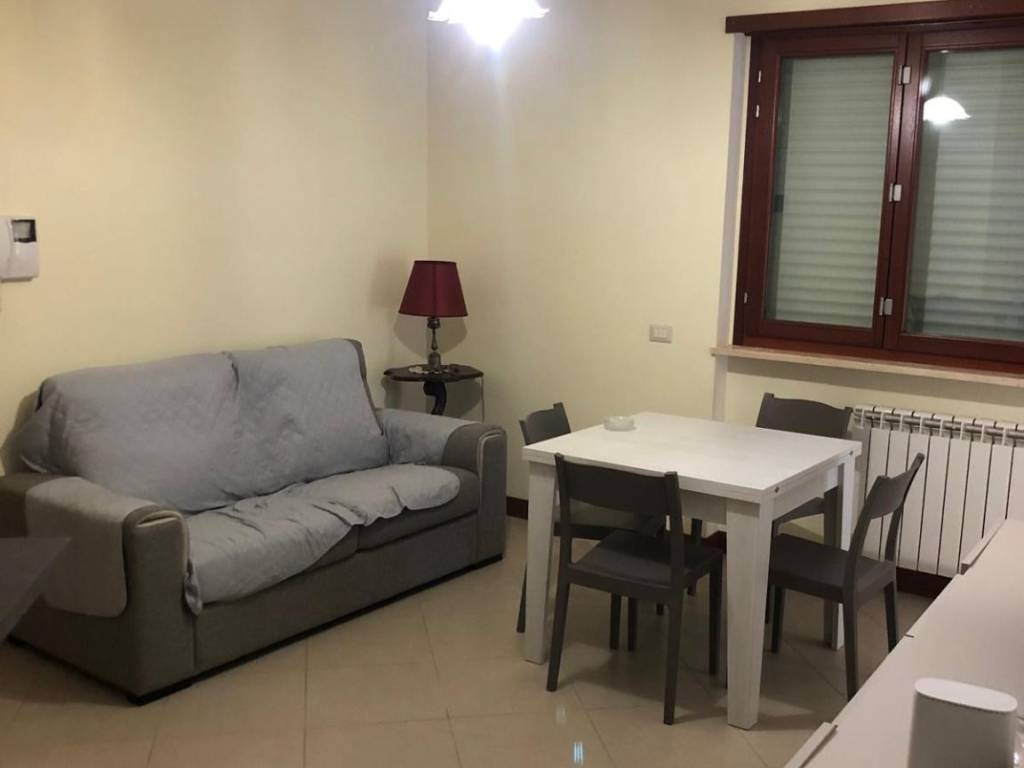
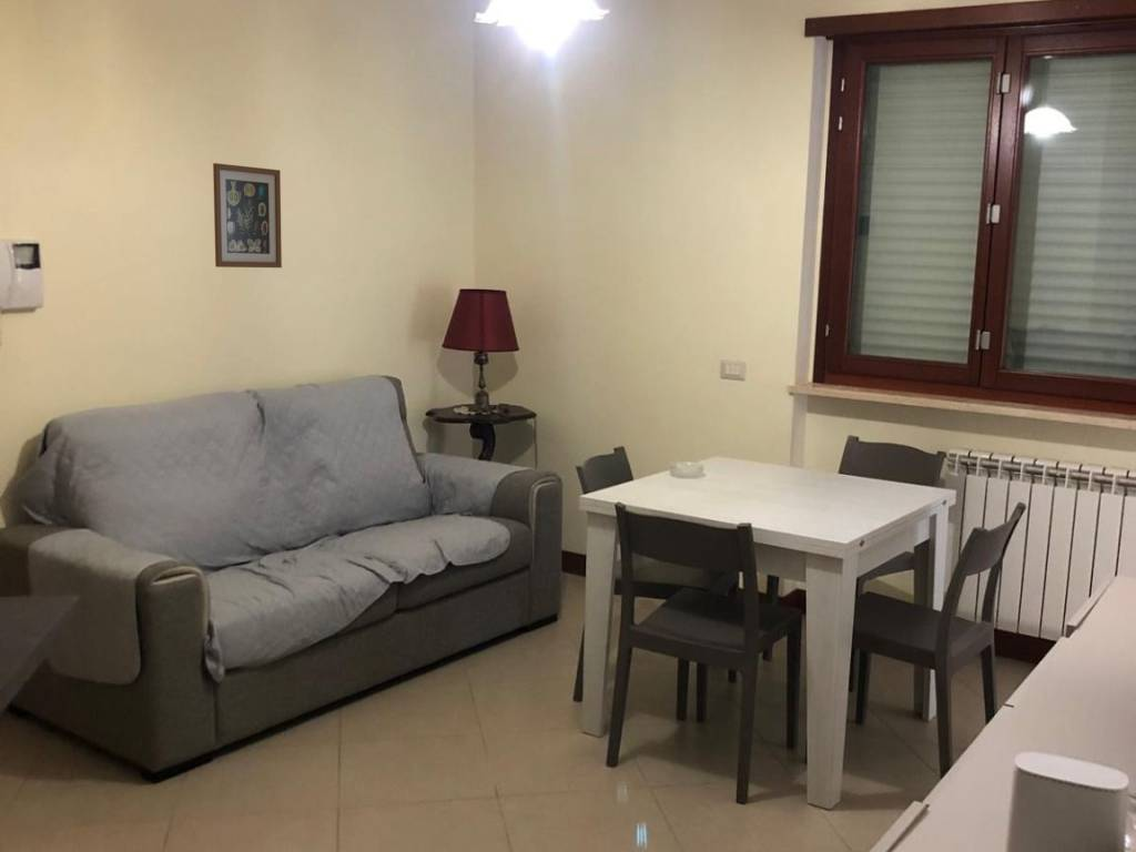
+ wall art (248, 216)
